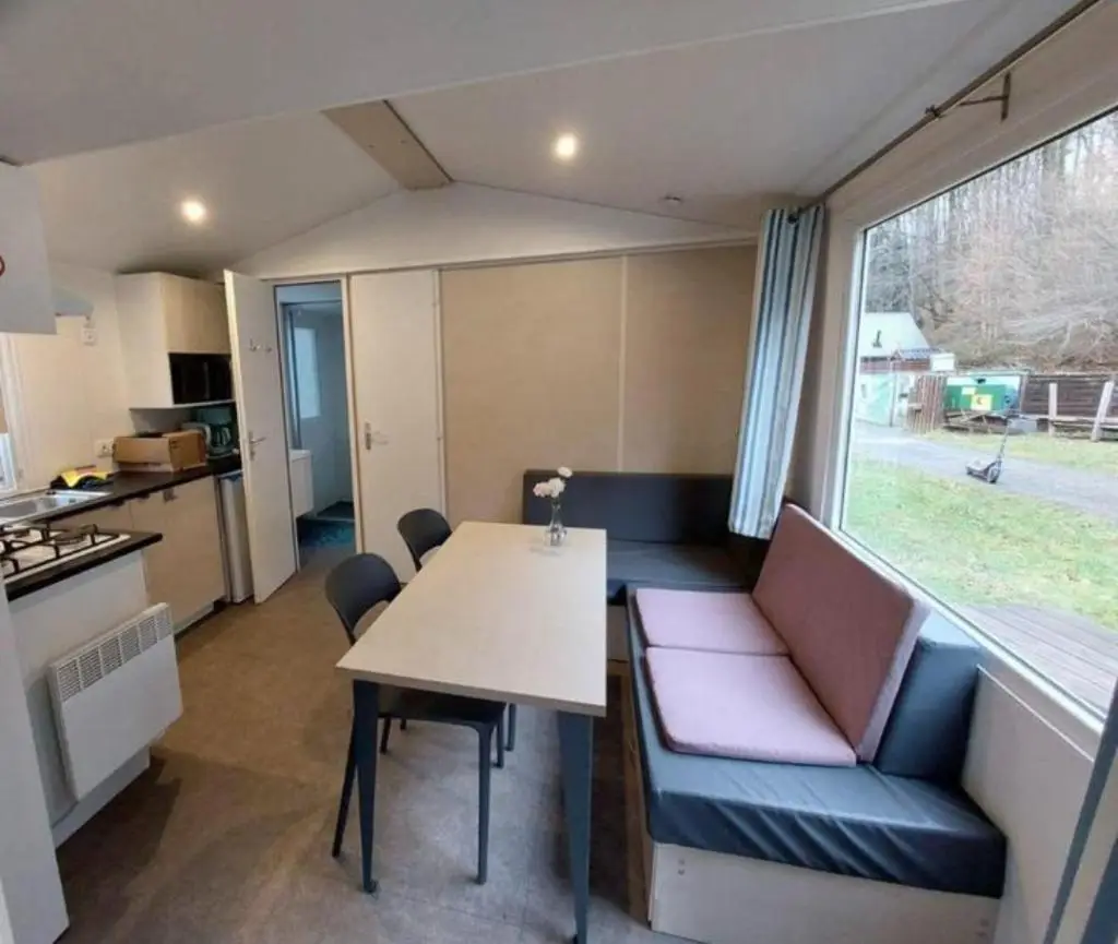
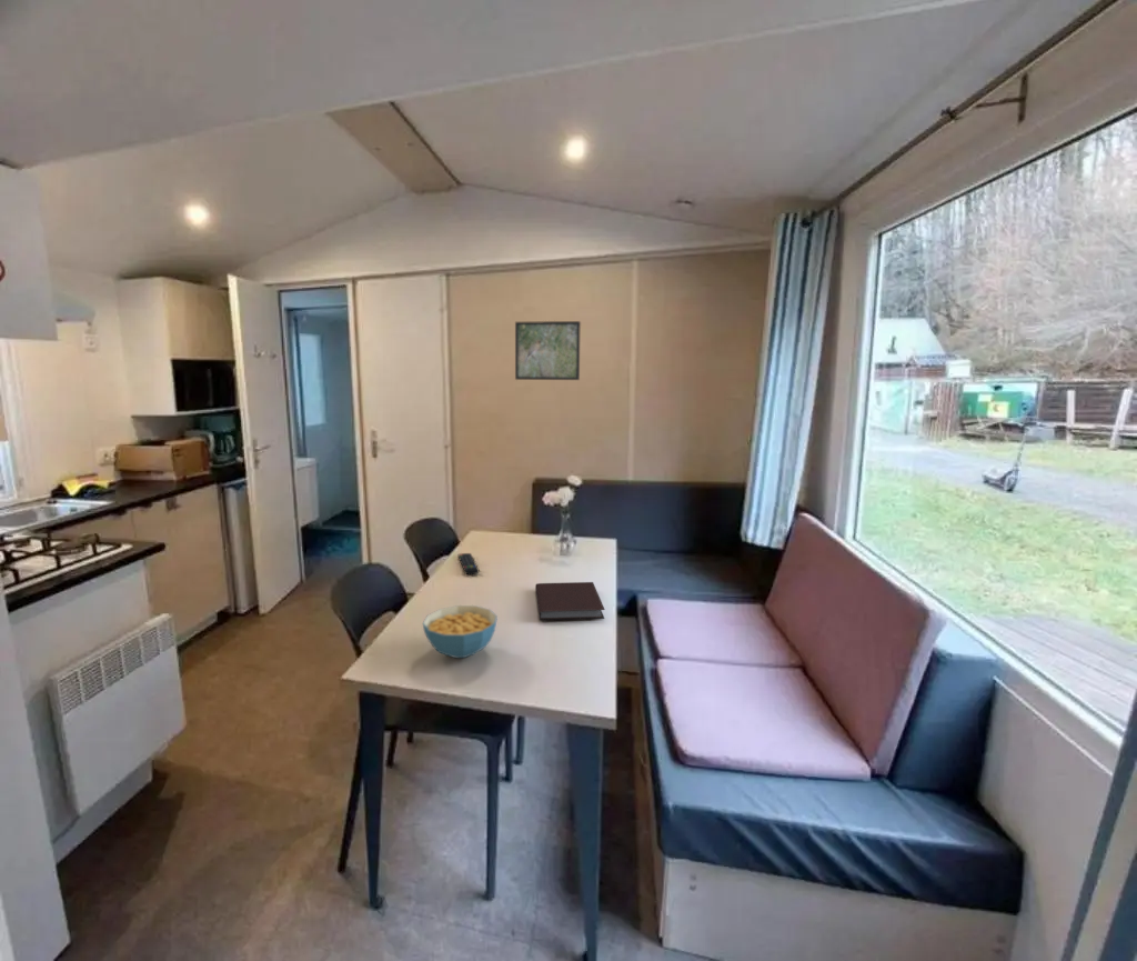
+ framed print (546, 350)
+ cereal bowl (461, 635)
+ notebook (567, 600)
+ remote control (467, 563)
